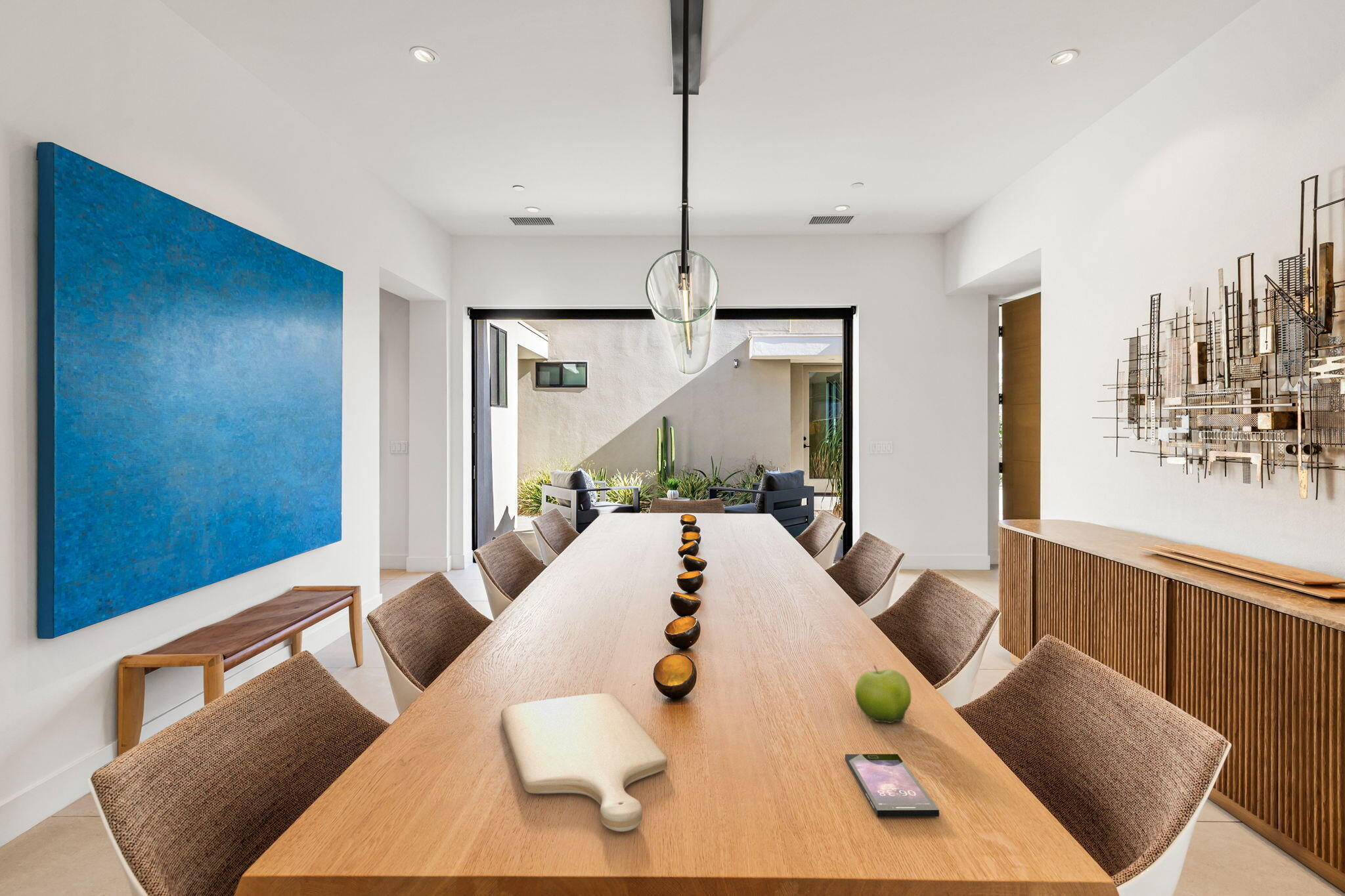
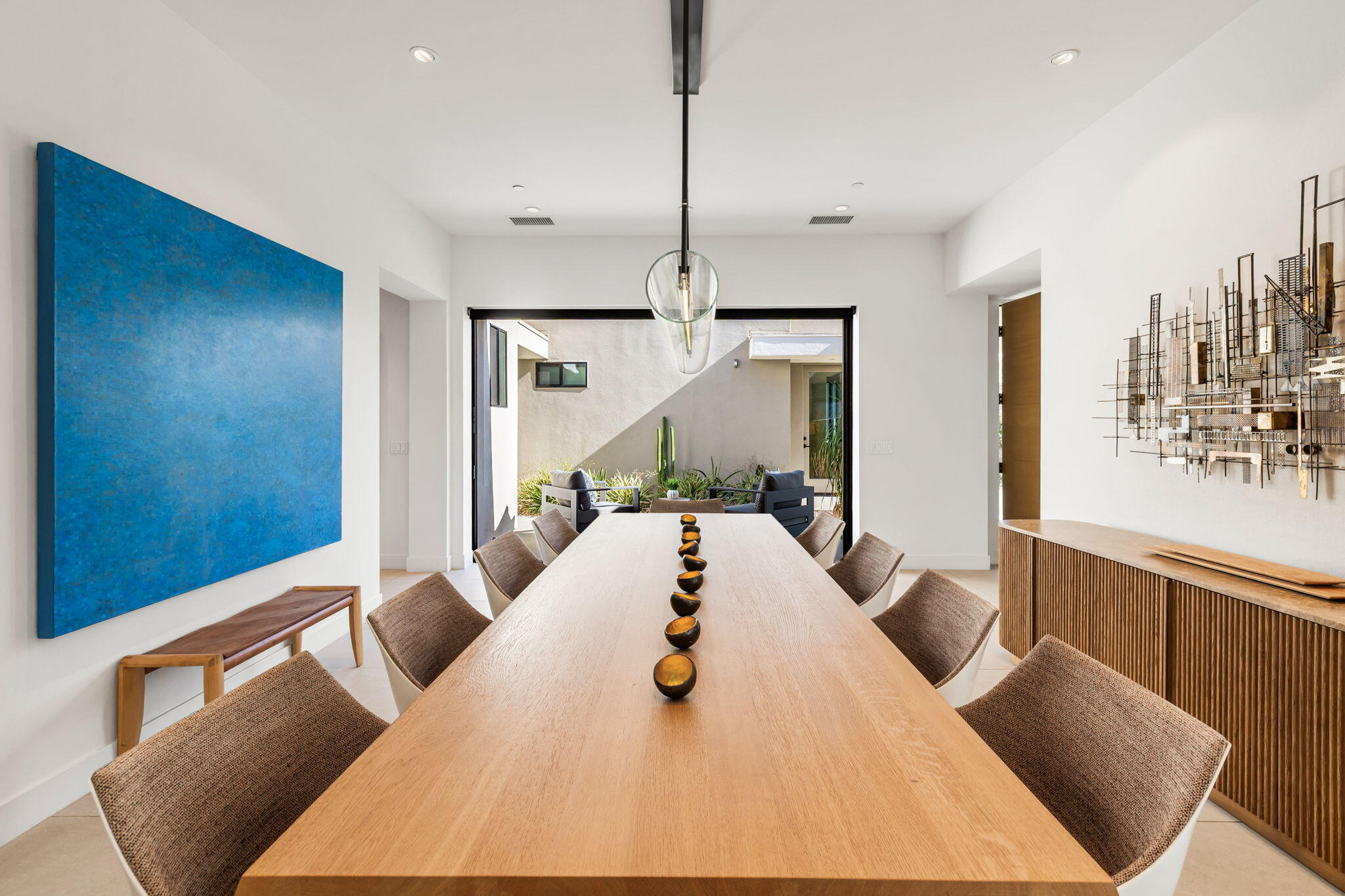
- fruit (883, 693)
- smartphone (888, 782)
- chopping board (586, 752)
